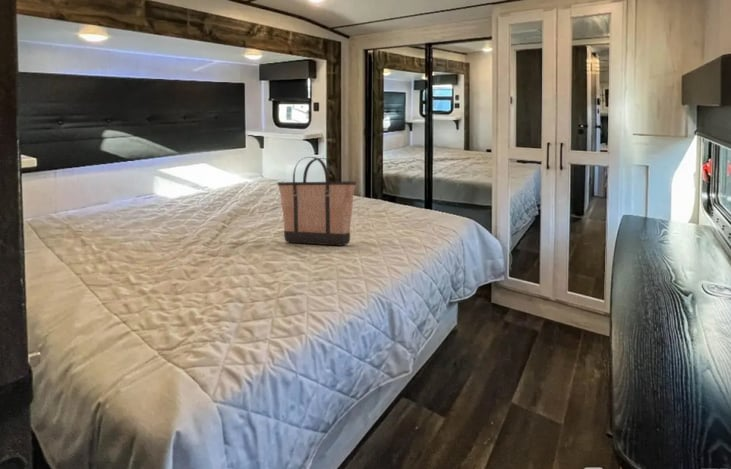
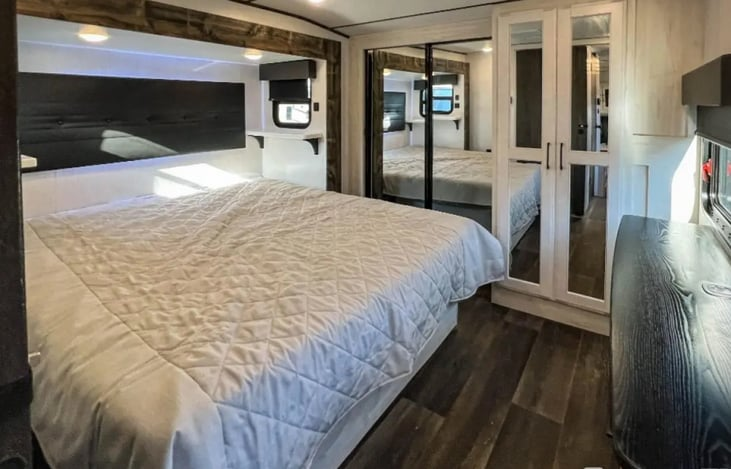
- shopping bag (315, 200)
